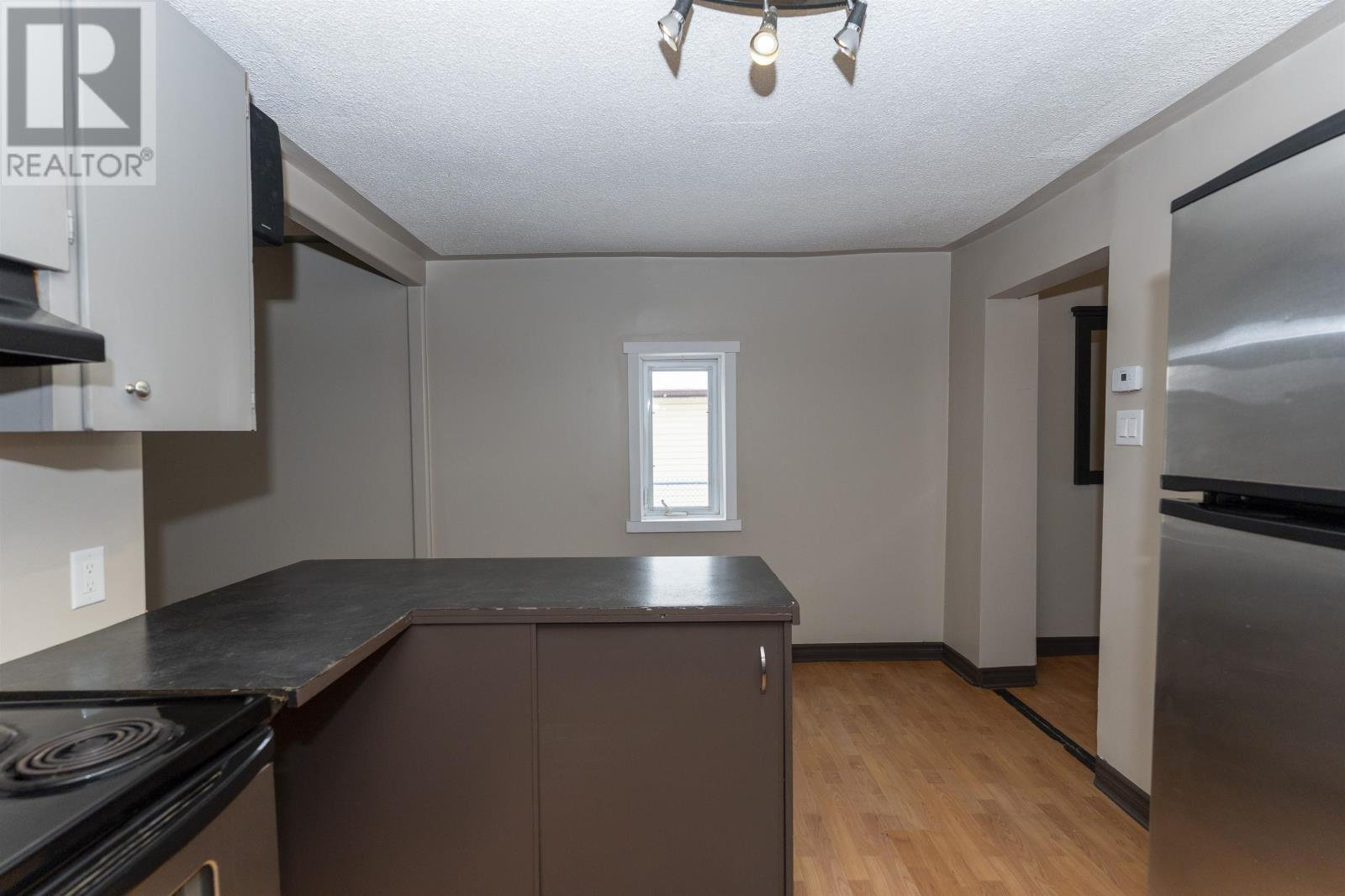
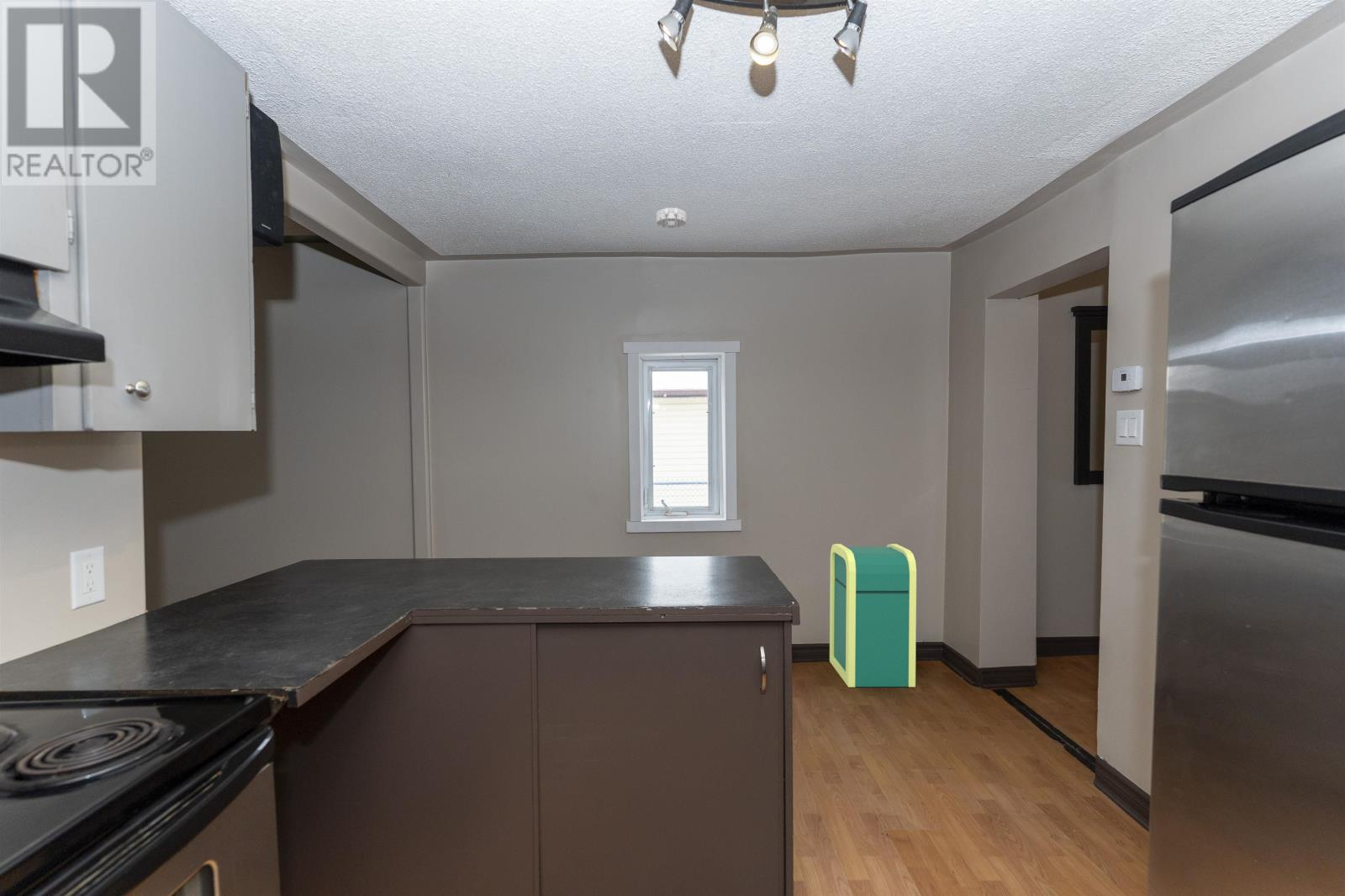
+ smoke detector (671, 217)
+ trash can (870, 610)
